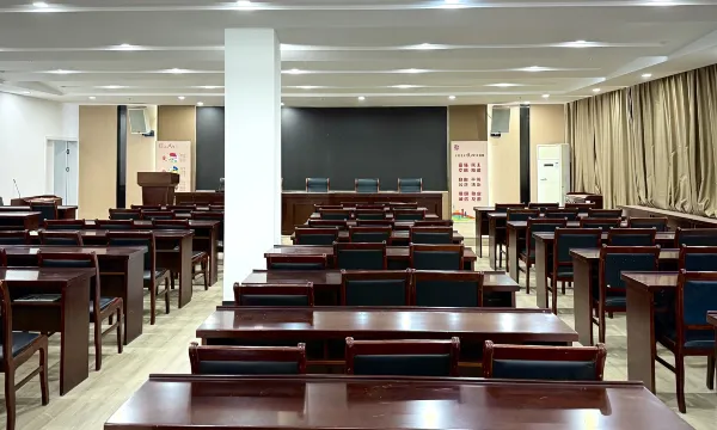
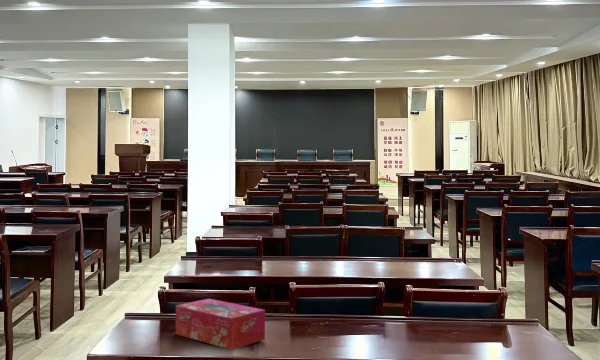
+ tissue box (219, 322)
